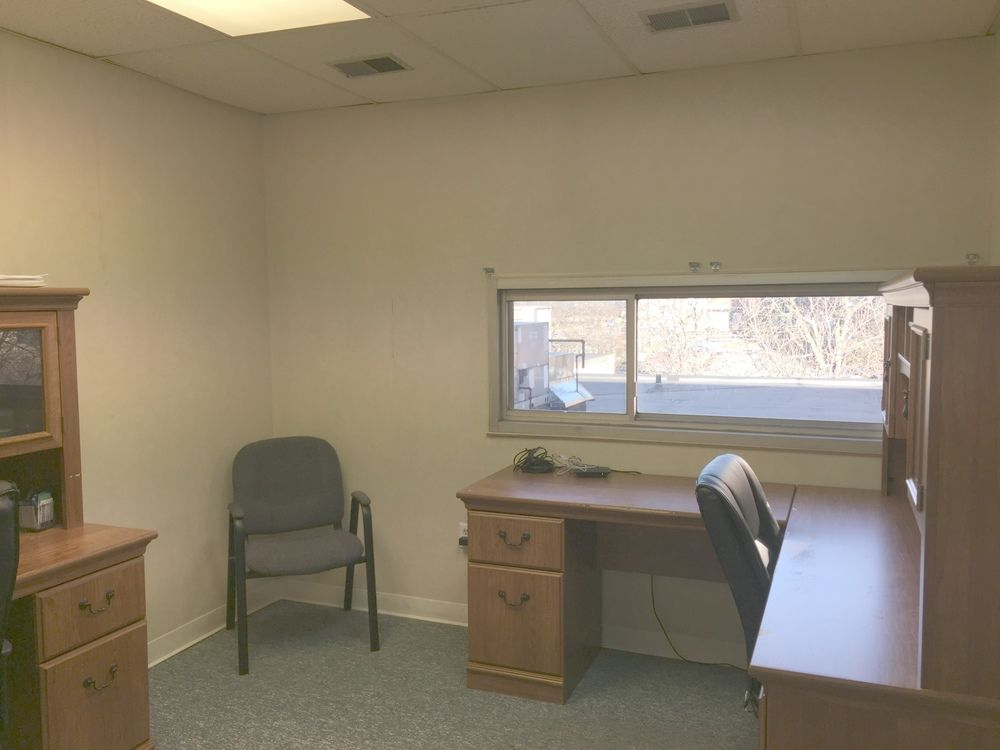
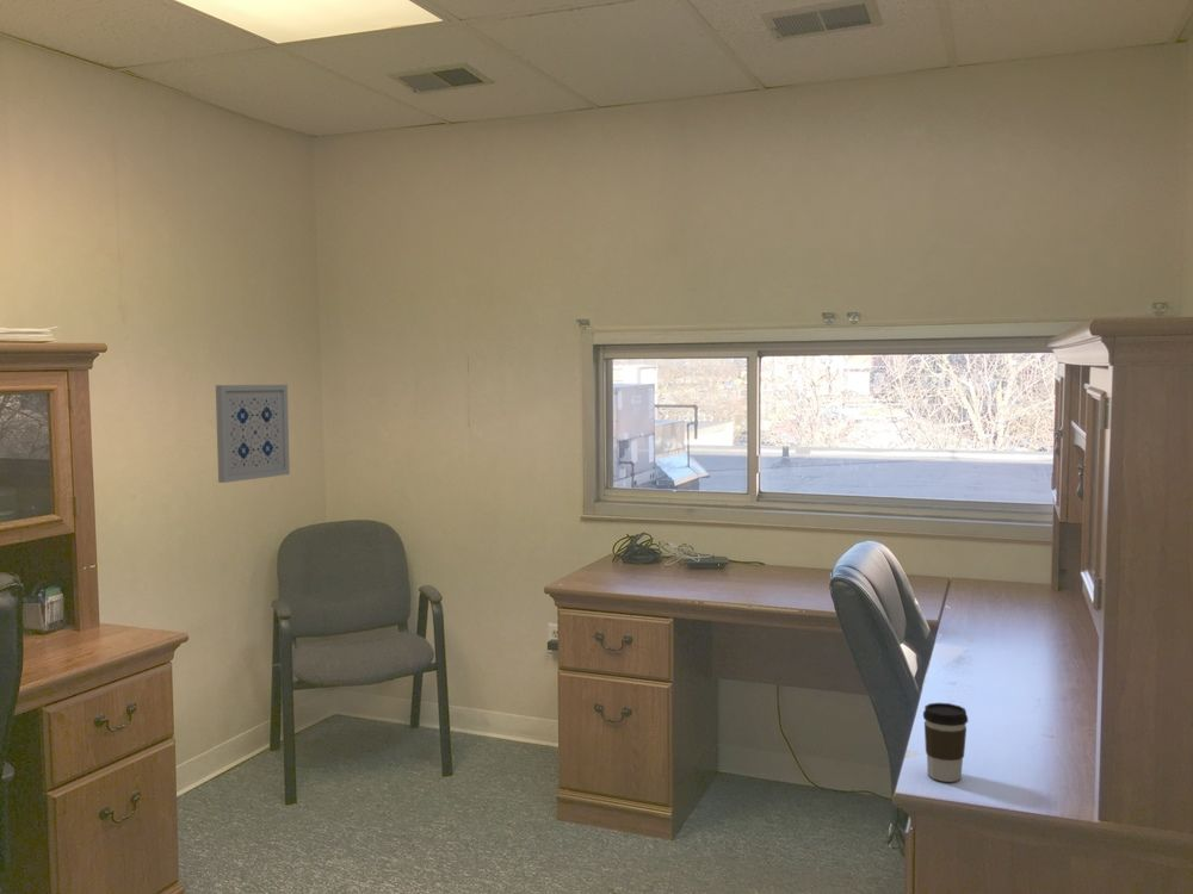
+ wall art (254, 432)
+ coffee cup (945, 741)
